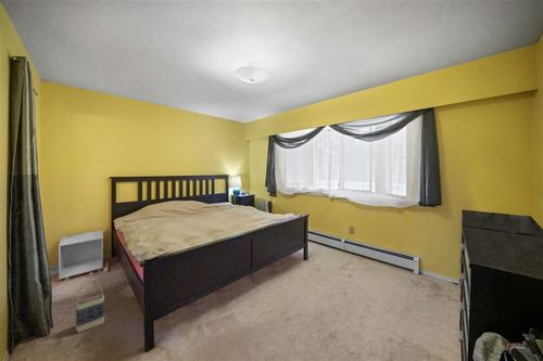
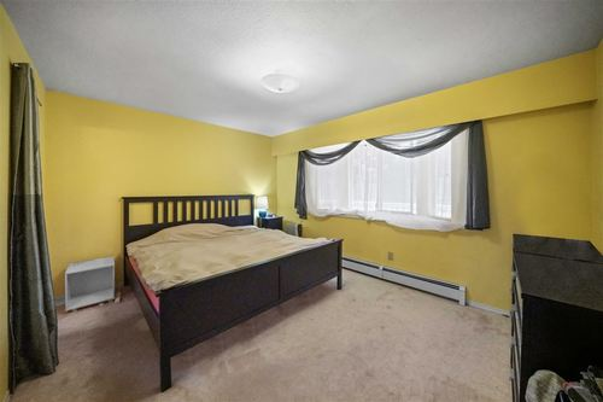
- bag (90, 301)
